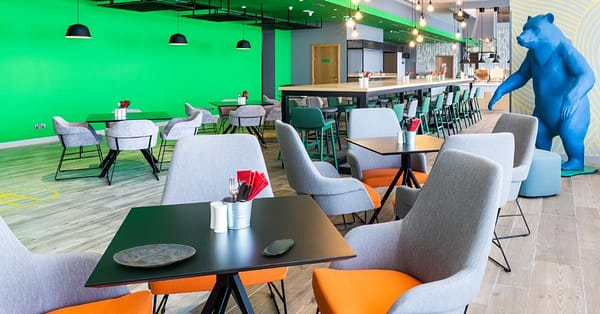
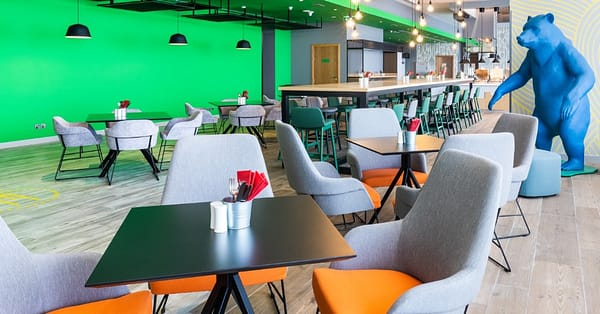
- plate (155, 256)
- oval tray (278, 246)
